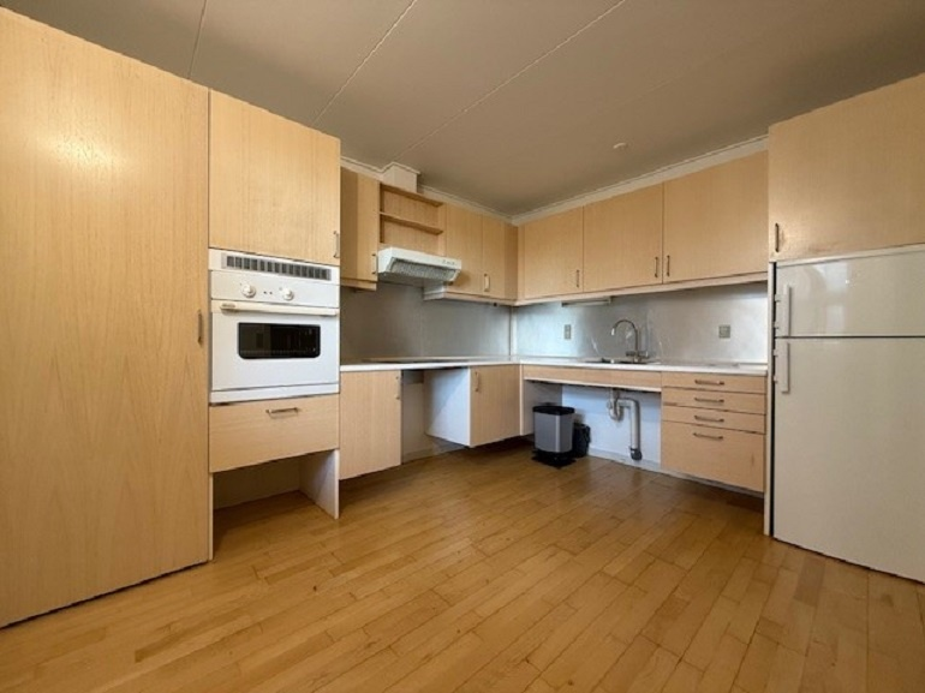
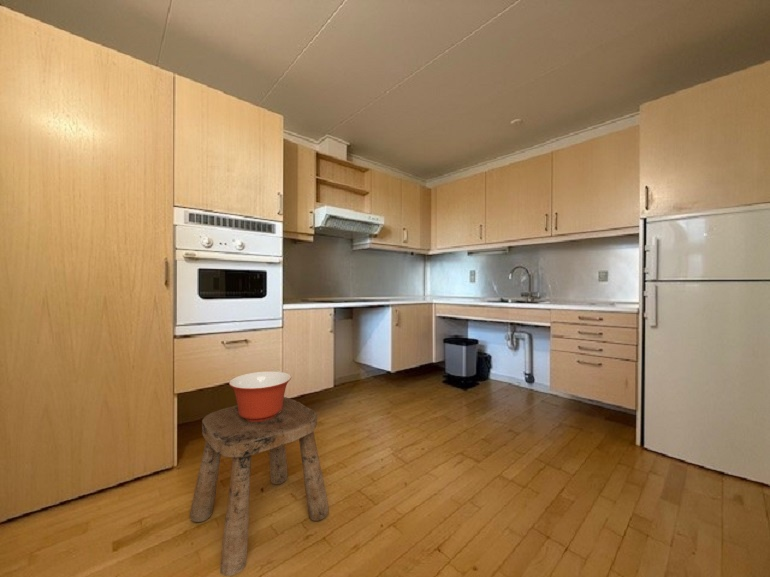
+ stool (270, 466)
+ mixing bowl (261, 397)
